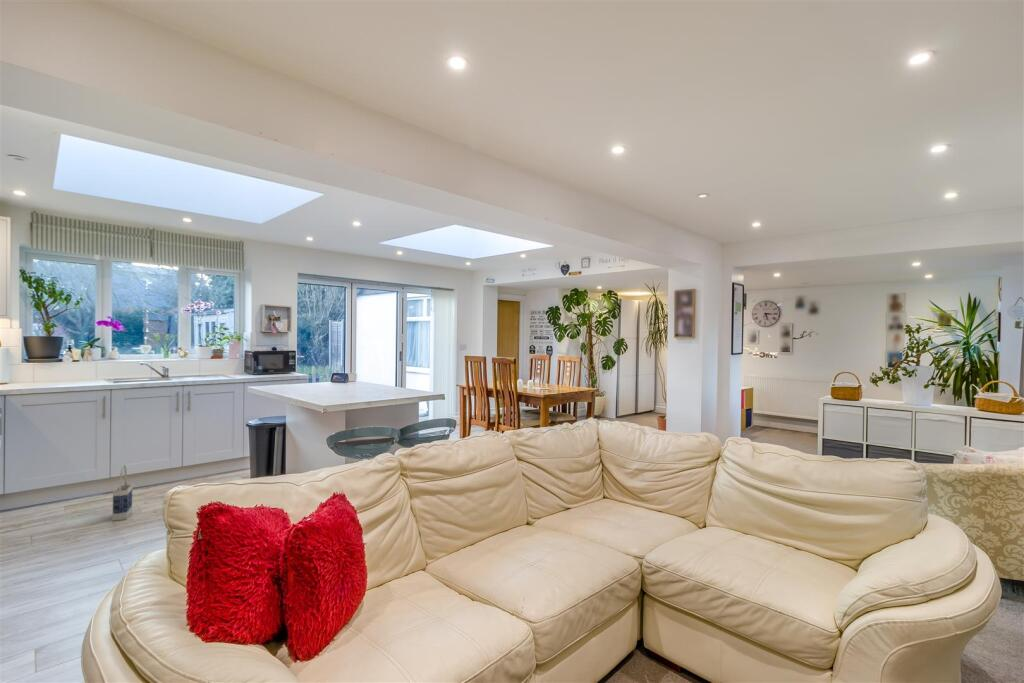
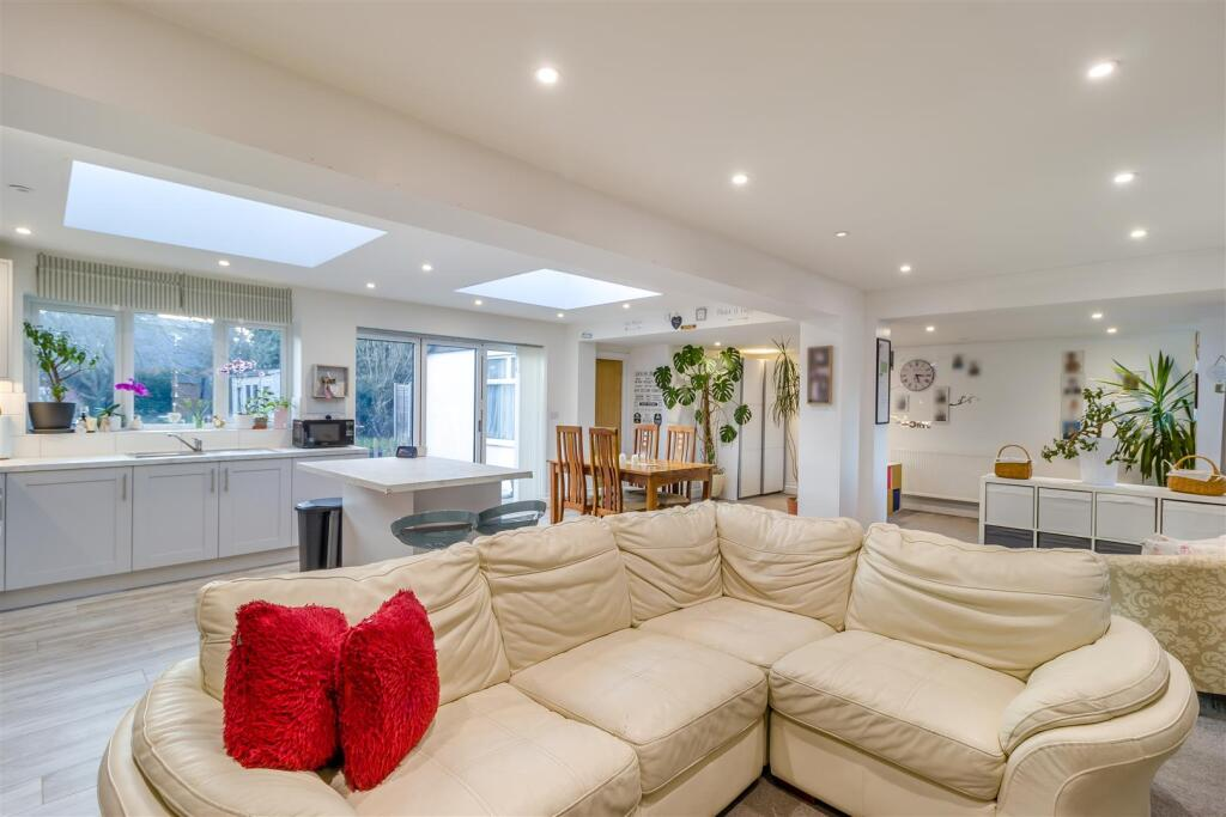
- bag (122, 490)
